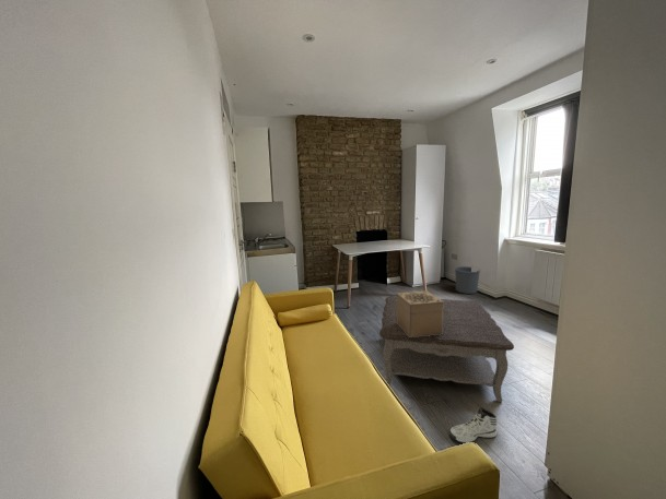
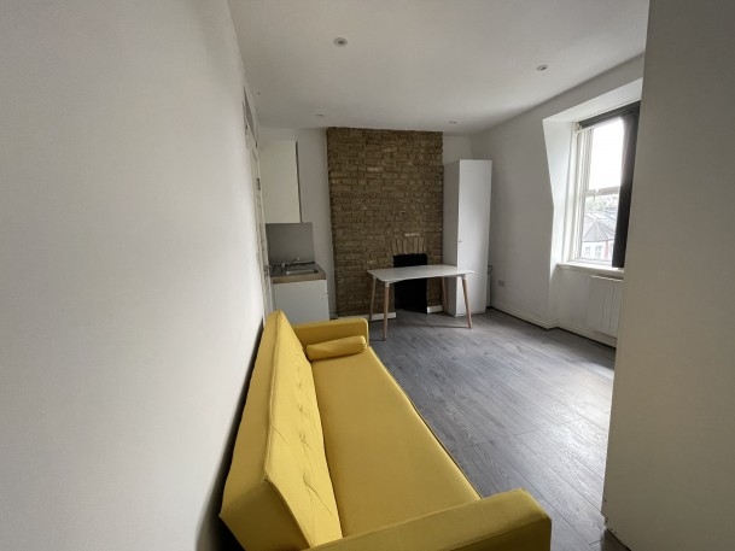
- decorative box (418, 312)
- waste bin (466, 280)
- sneaker (472, 421)
- coffee table (435, 338)
